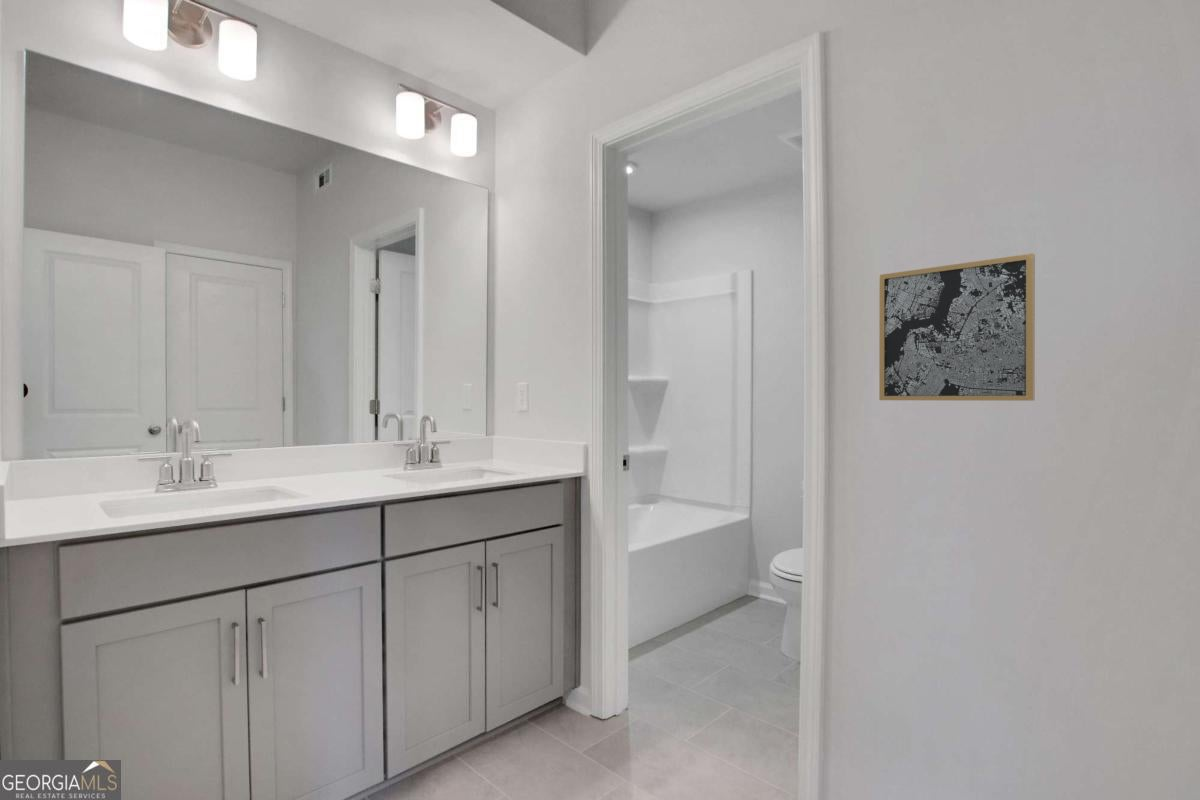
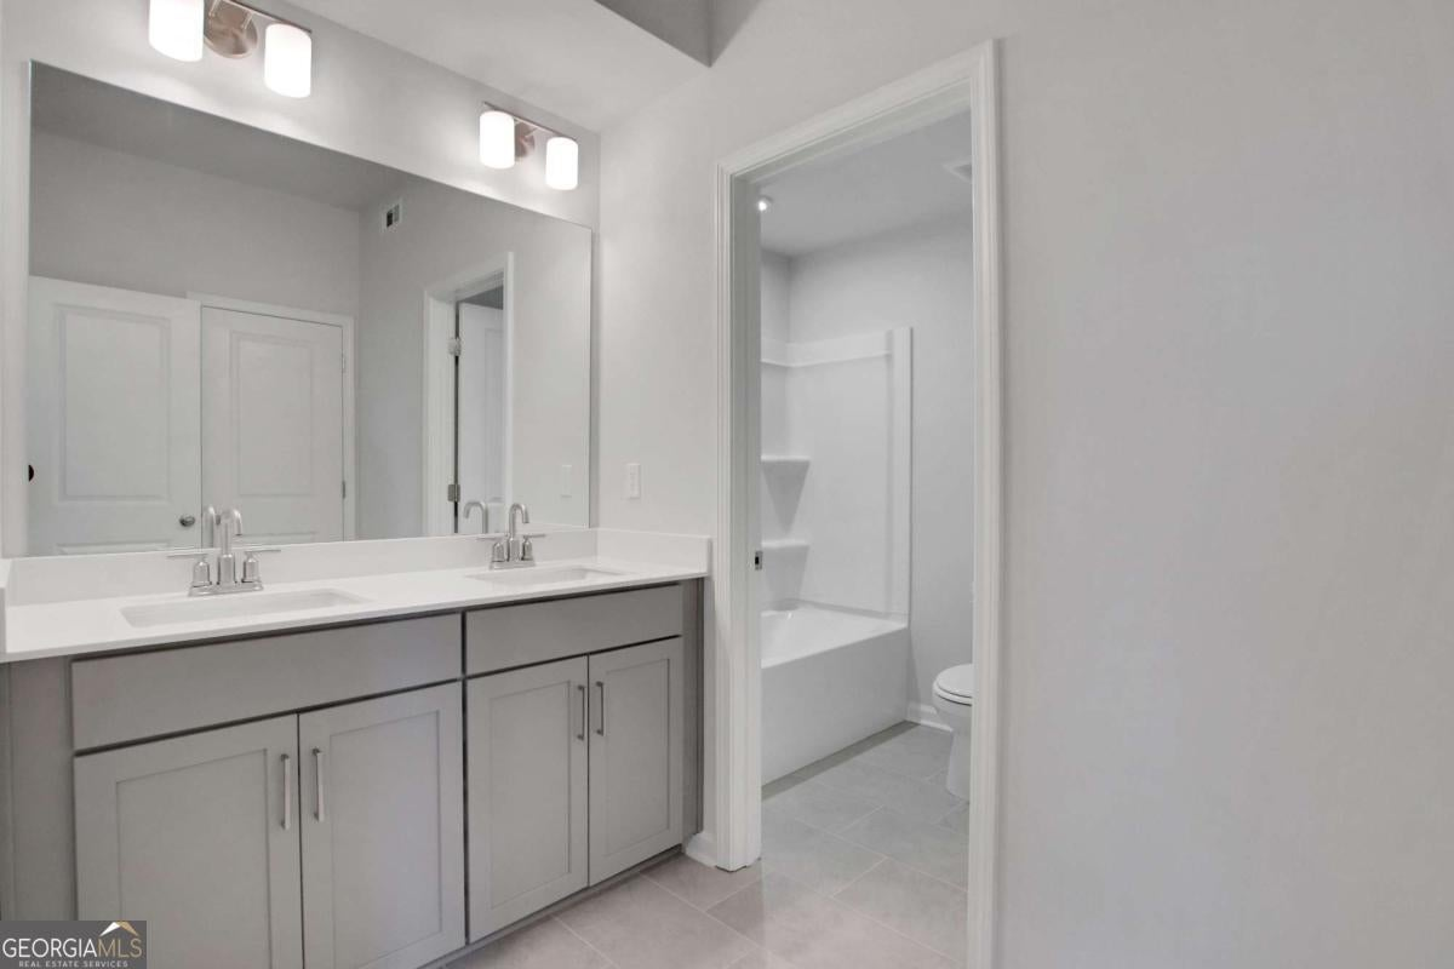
- wall art (951, 333)
